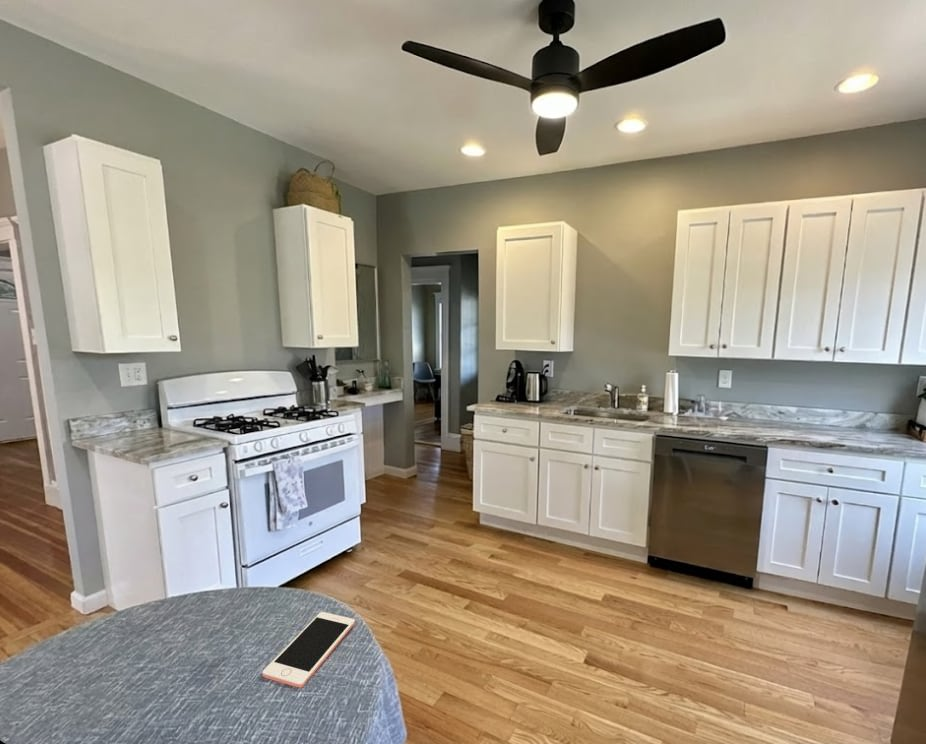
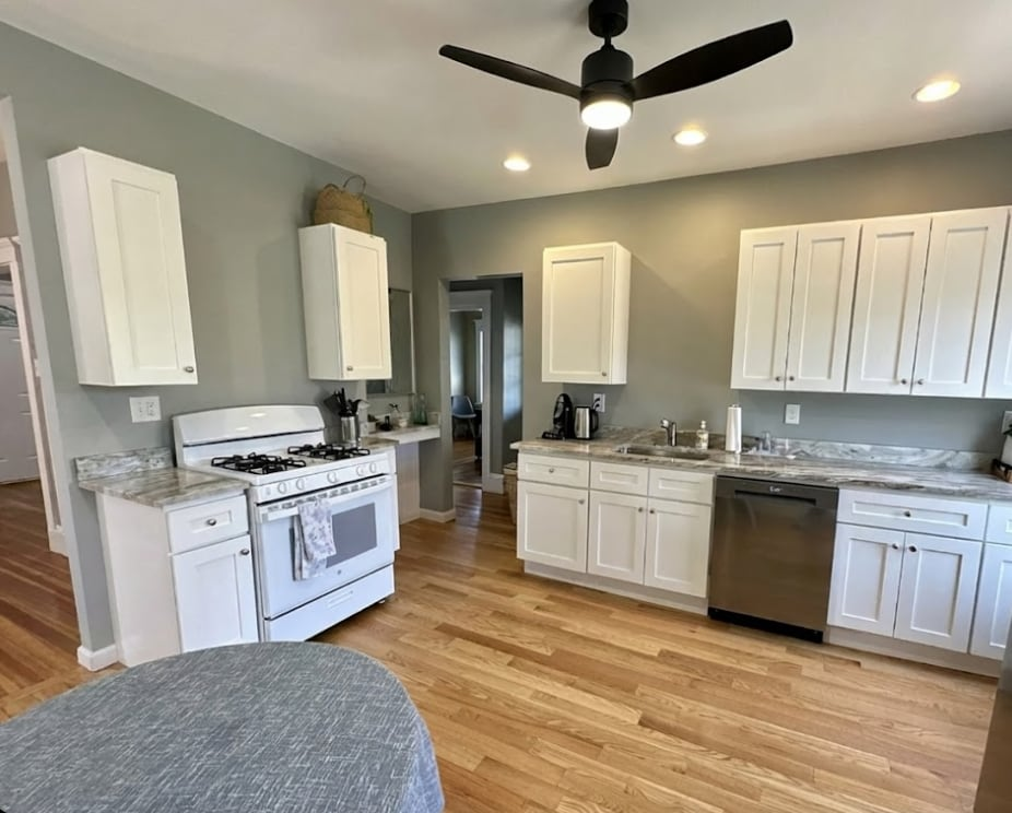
- cell phone (312, 645)
